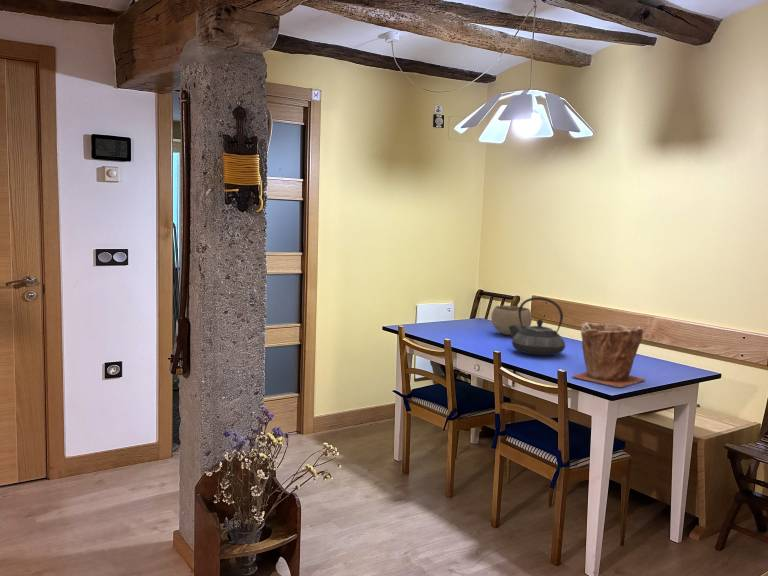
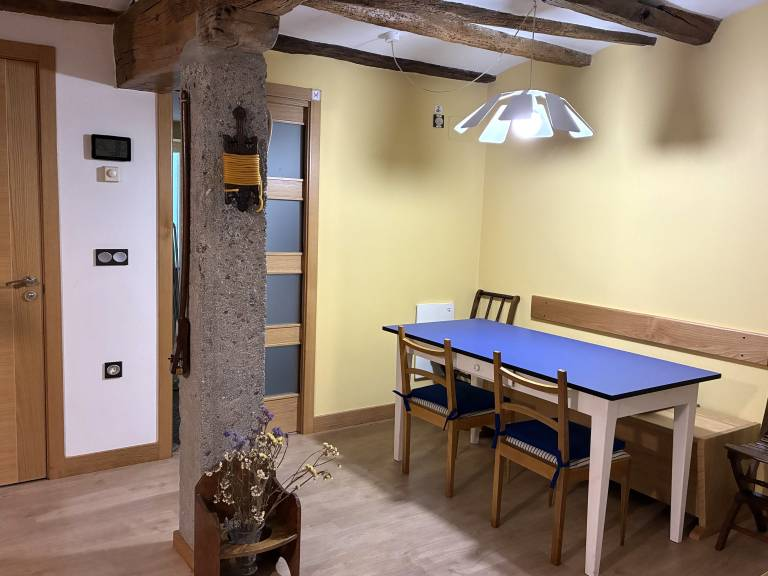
- bowl (511, 321)
- teapot (537, 324)
- plant pot (610, 351)
